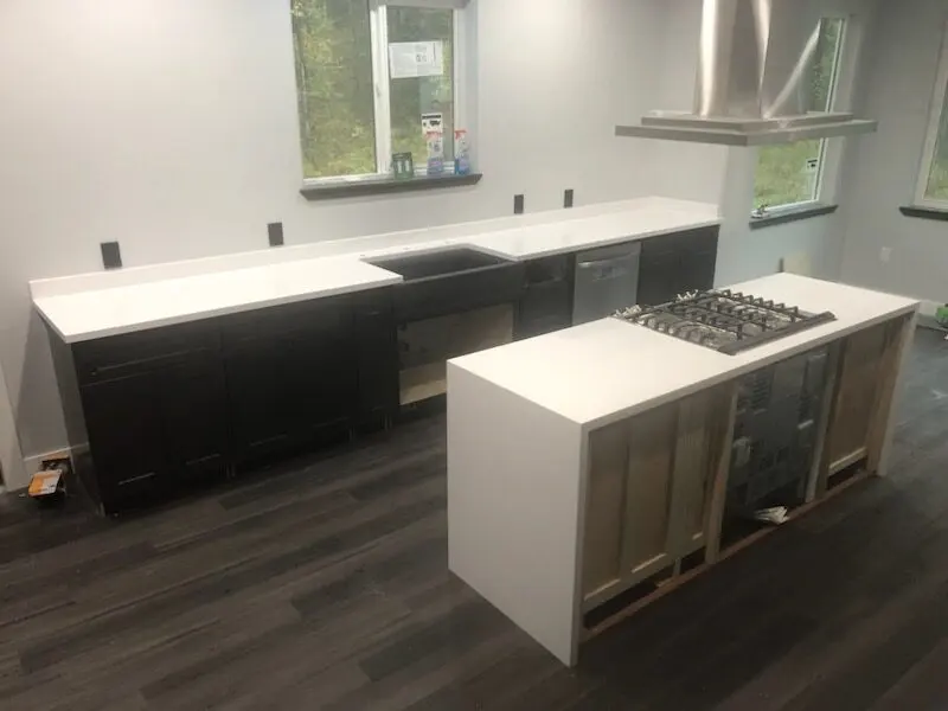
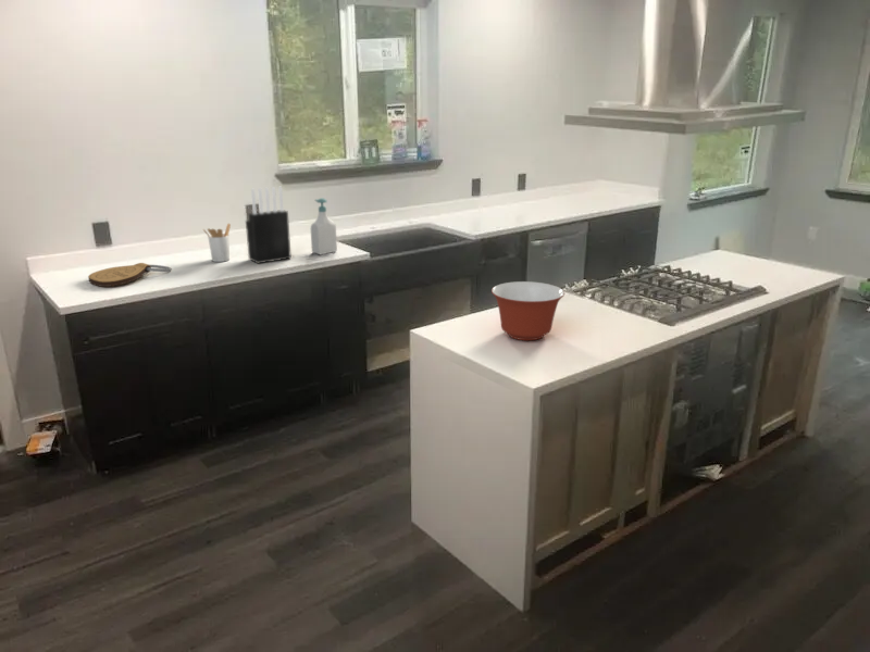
+ knife block (265, 223)
+ key chain (132, 271)
+ soap bottle (322, 225)
+ mixing bowl (526, 313)
+ utensil holder (217, 242)
